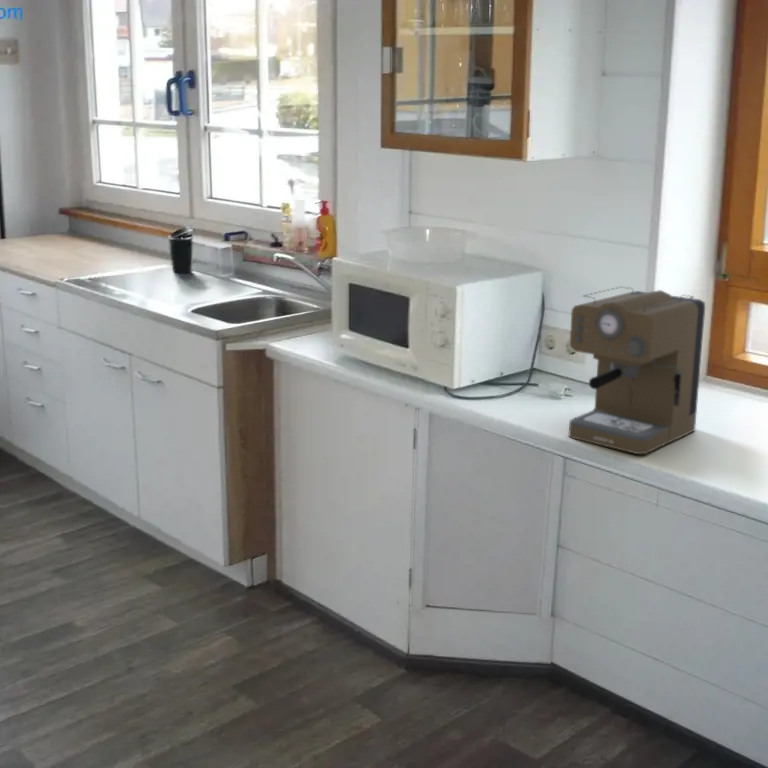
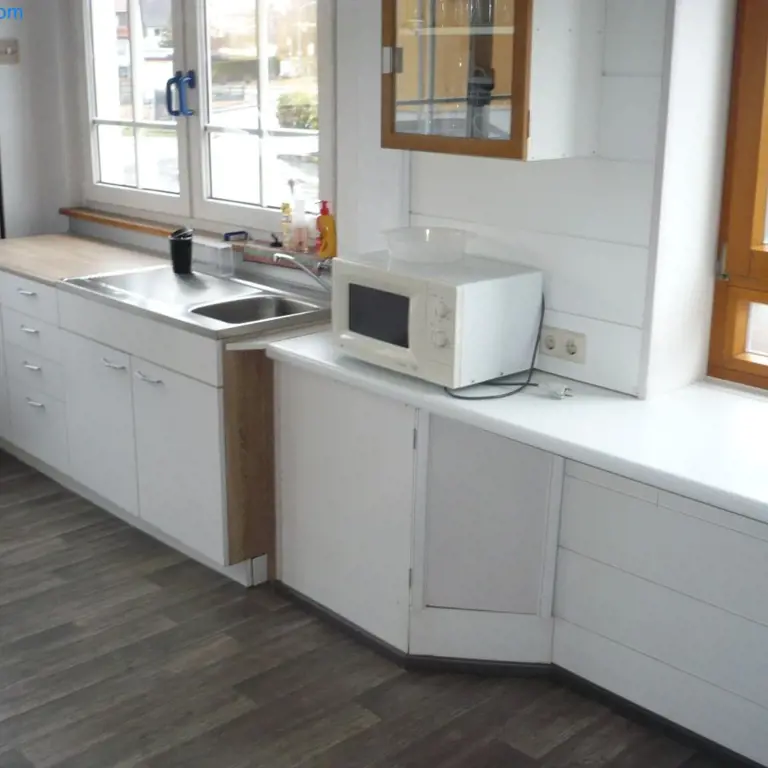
- coffee maker (638, 368)
